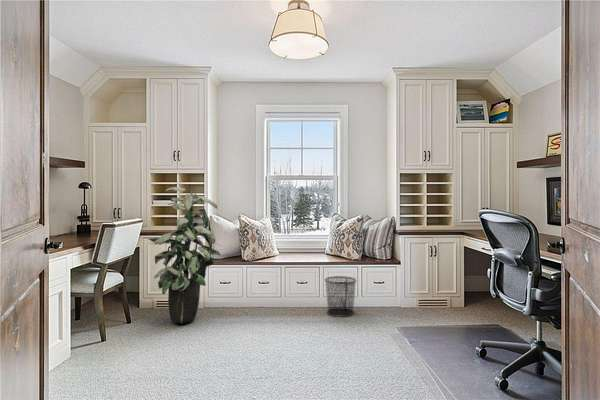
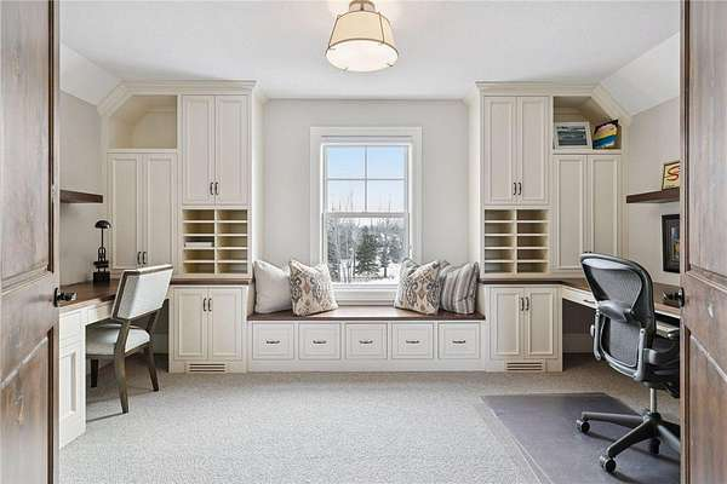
- indoor plant (183, 253)
- waste bin (341, 296)
